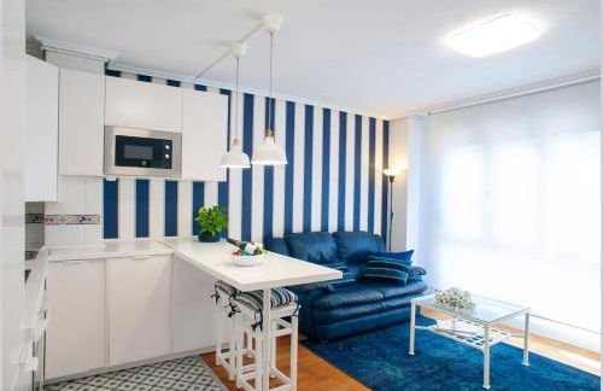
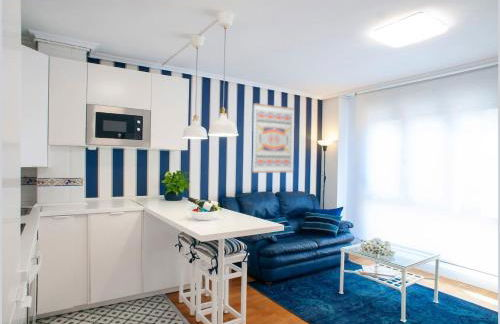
+ wall art (274, 139)
